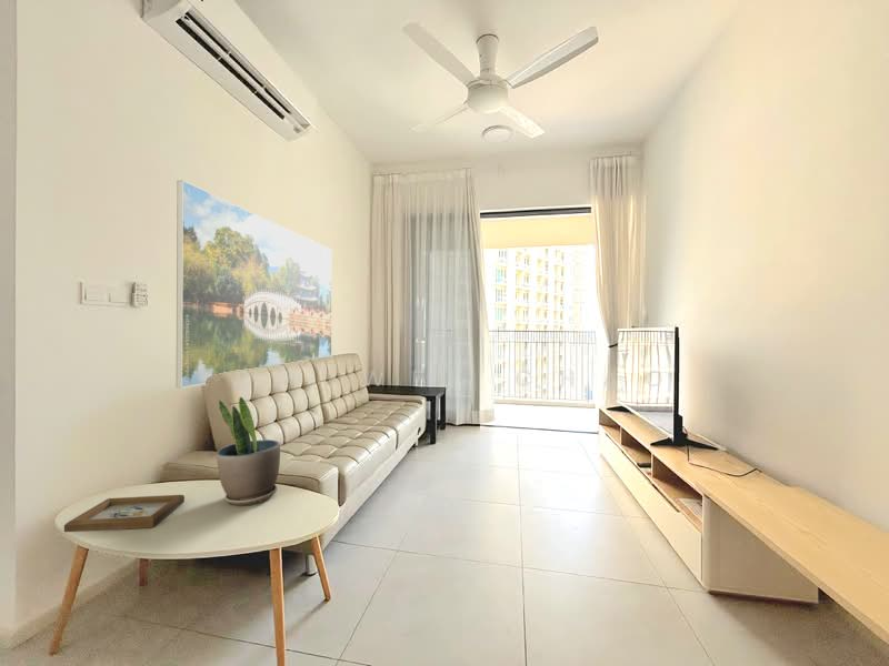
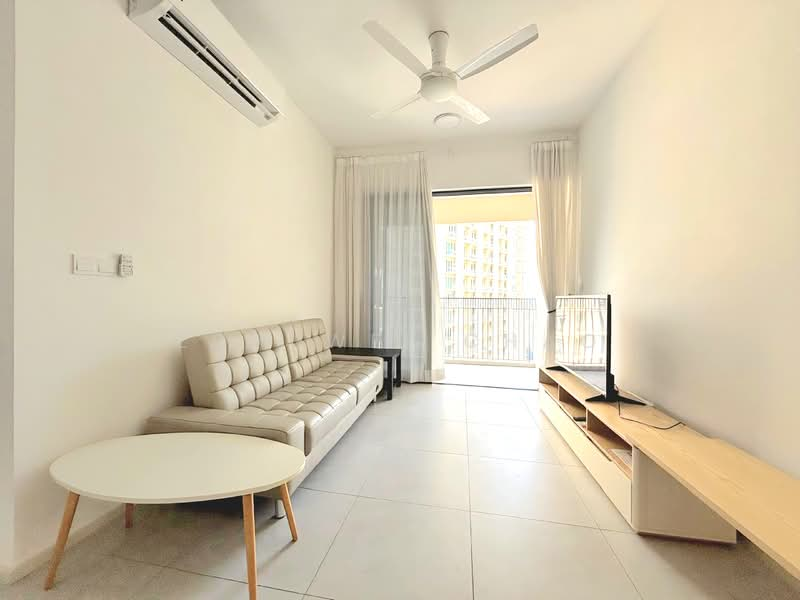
- picture frame (129, 511)
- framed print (276, 299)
- potted plant (249, 444)
